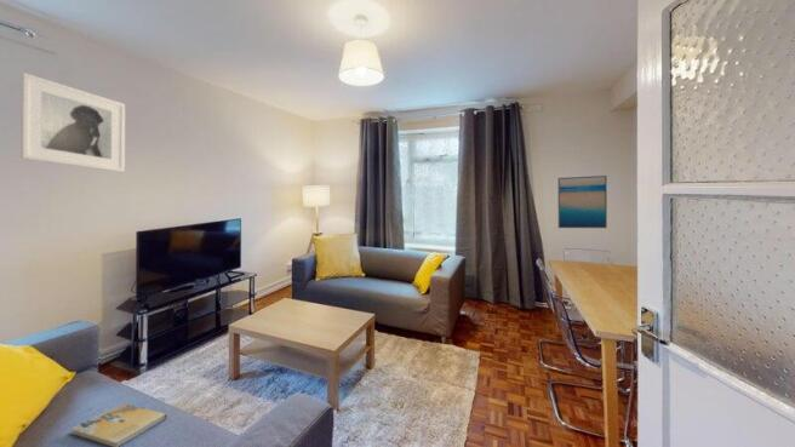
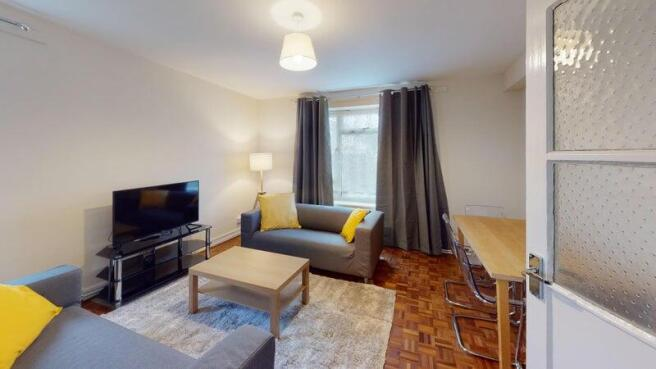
- book (120, 423)
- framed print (79, 127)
- wall art (580, 202)
